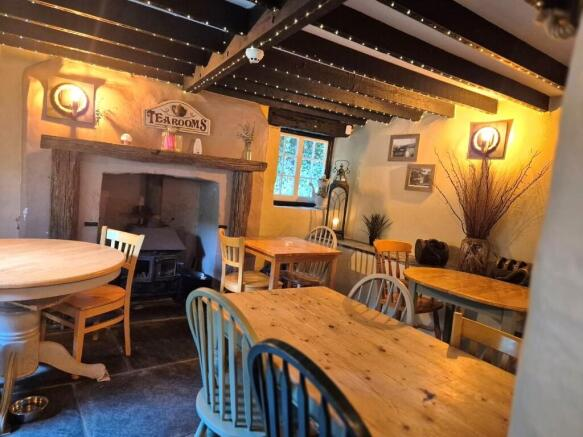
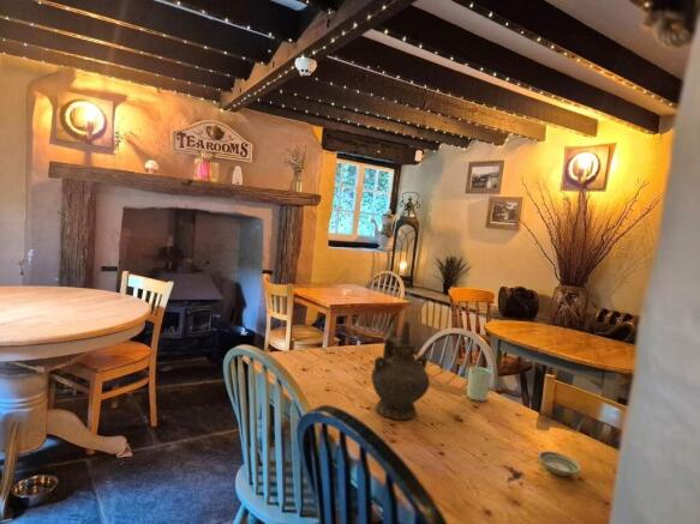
+ ceremonial vessel (400, 366)
+ saucer (558, 465)
+ cup (478, 380)
